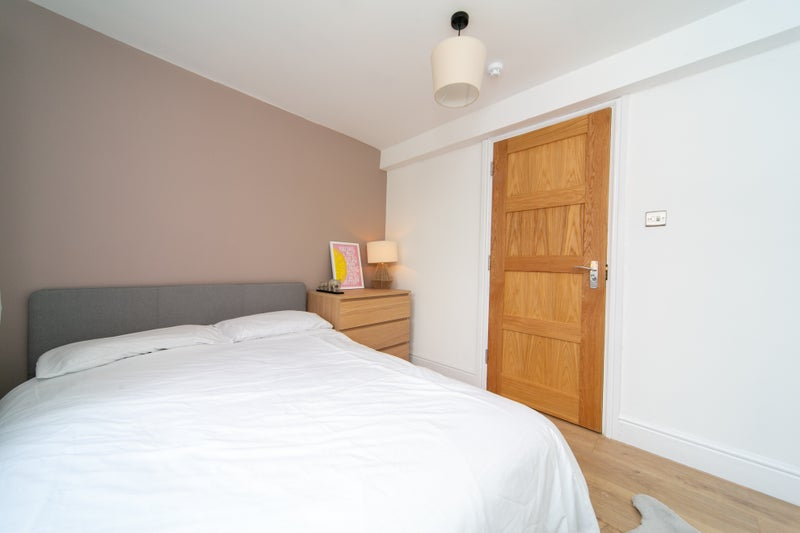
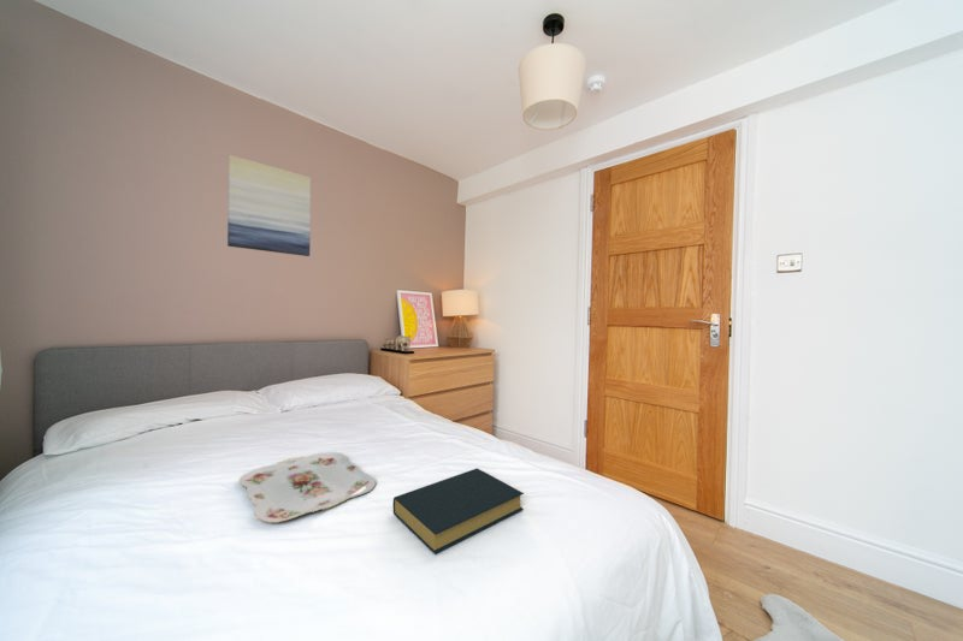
+ serving tray (307, 481)
+ wall art (271, 209)
+ hardback book (459, 503)
